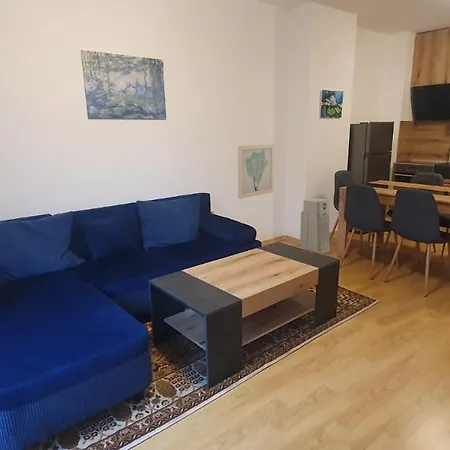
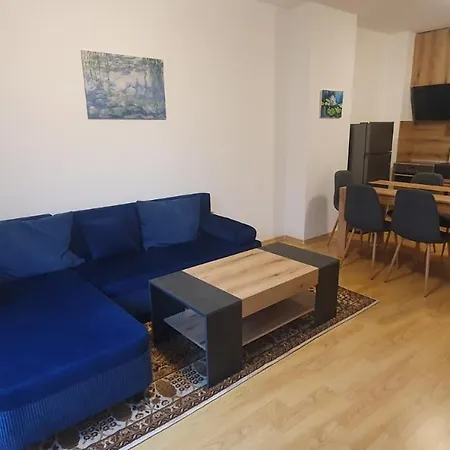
- wall art (256, 170)
- air purifier (314, 225)
